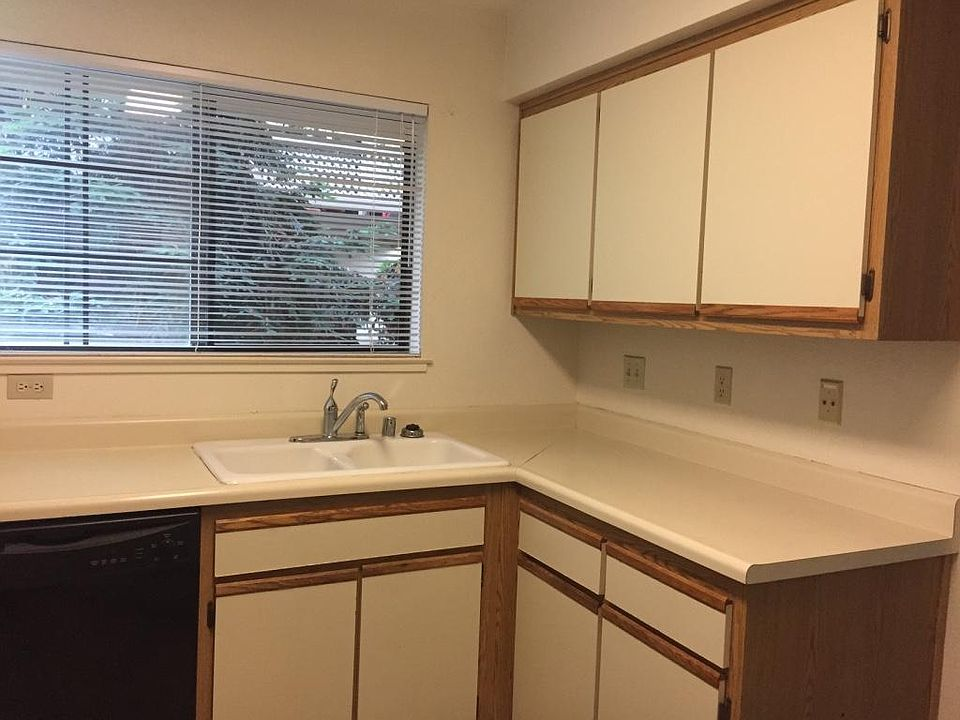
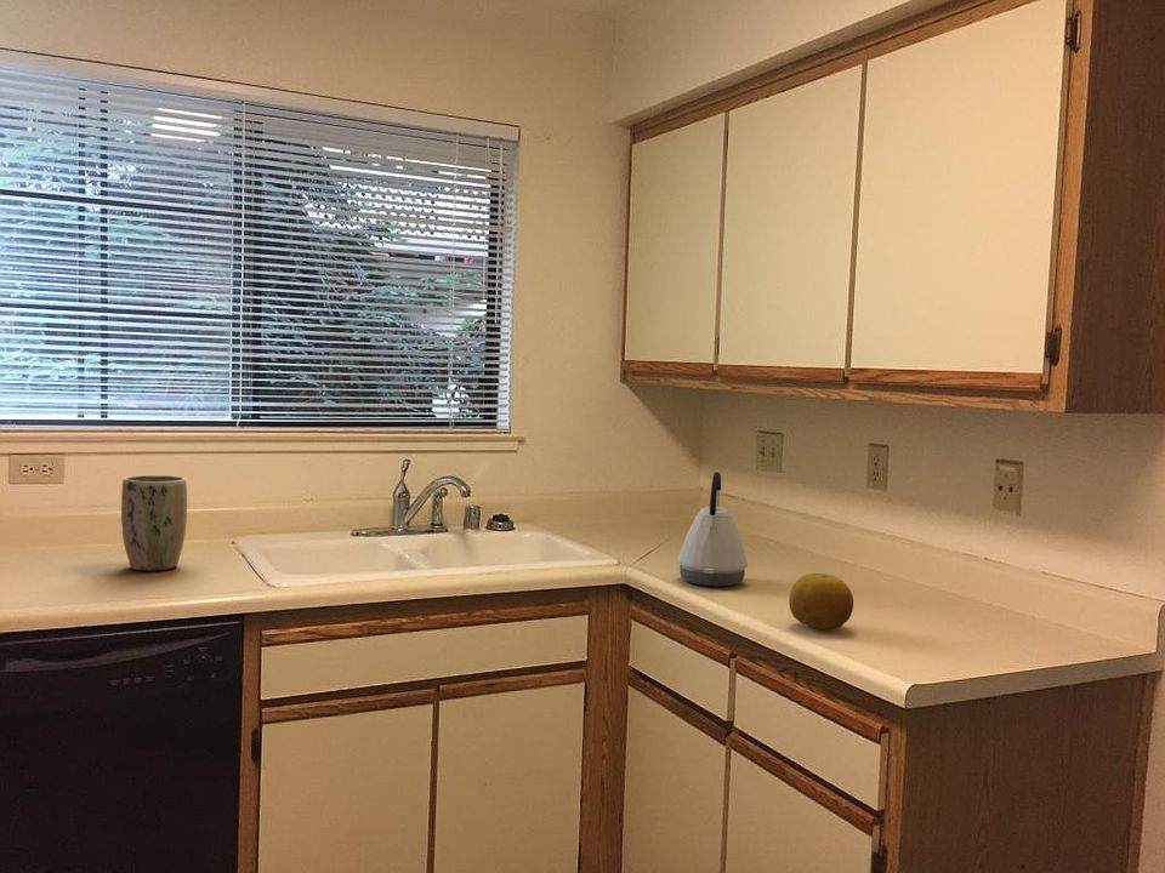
+ fruit (820, 600)
+ kettle (714, 526)
+ plant pot (154, 521)
